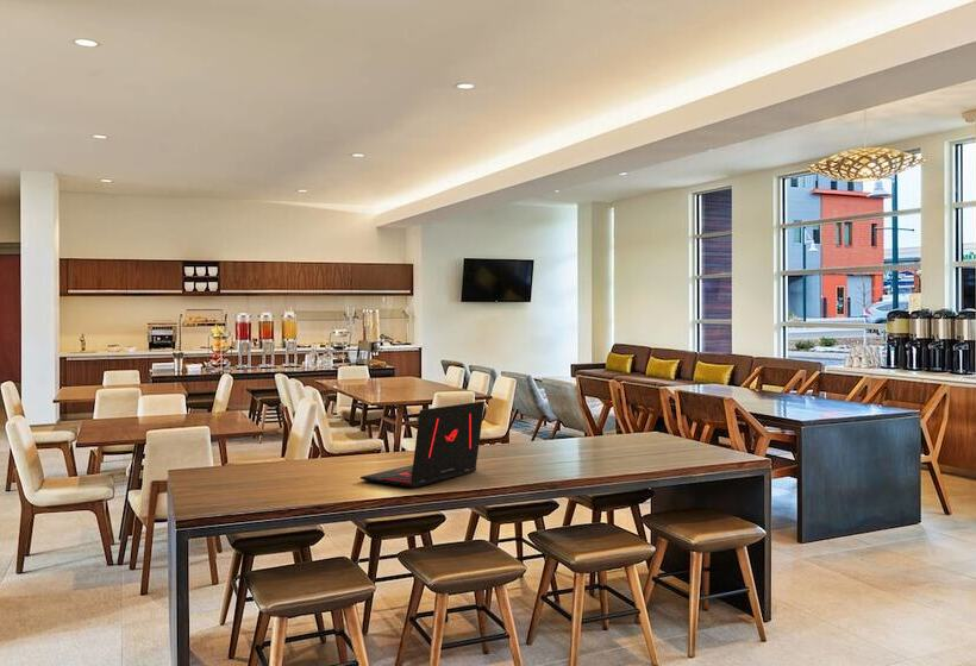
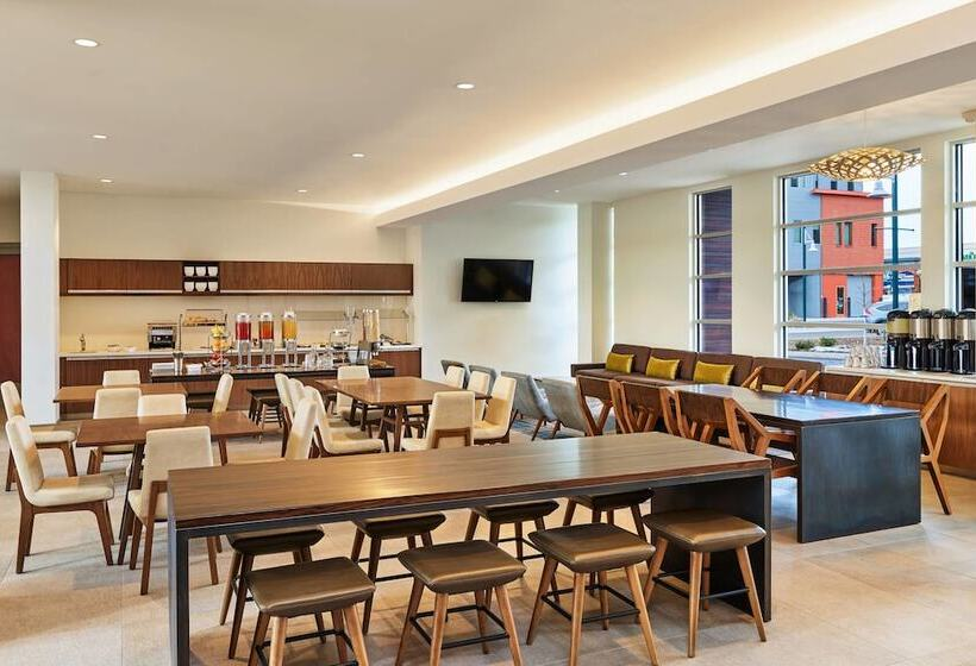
- laptop (424, 439)
